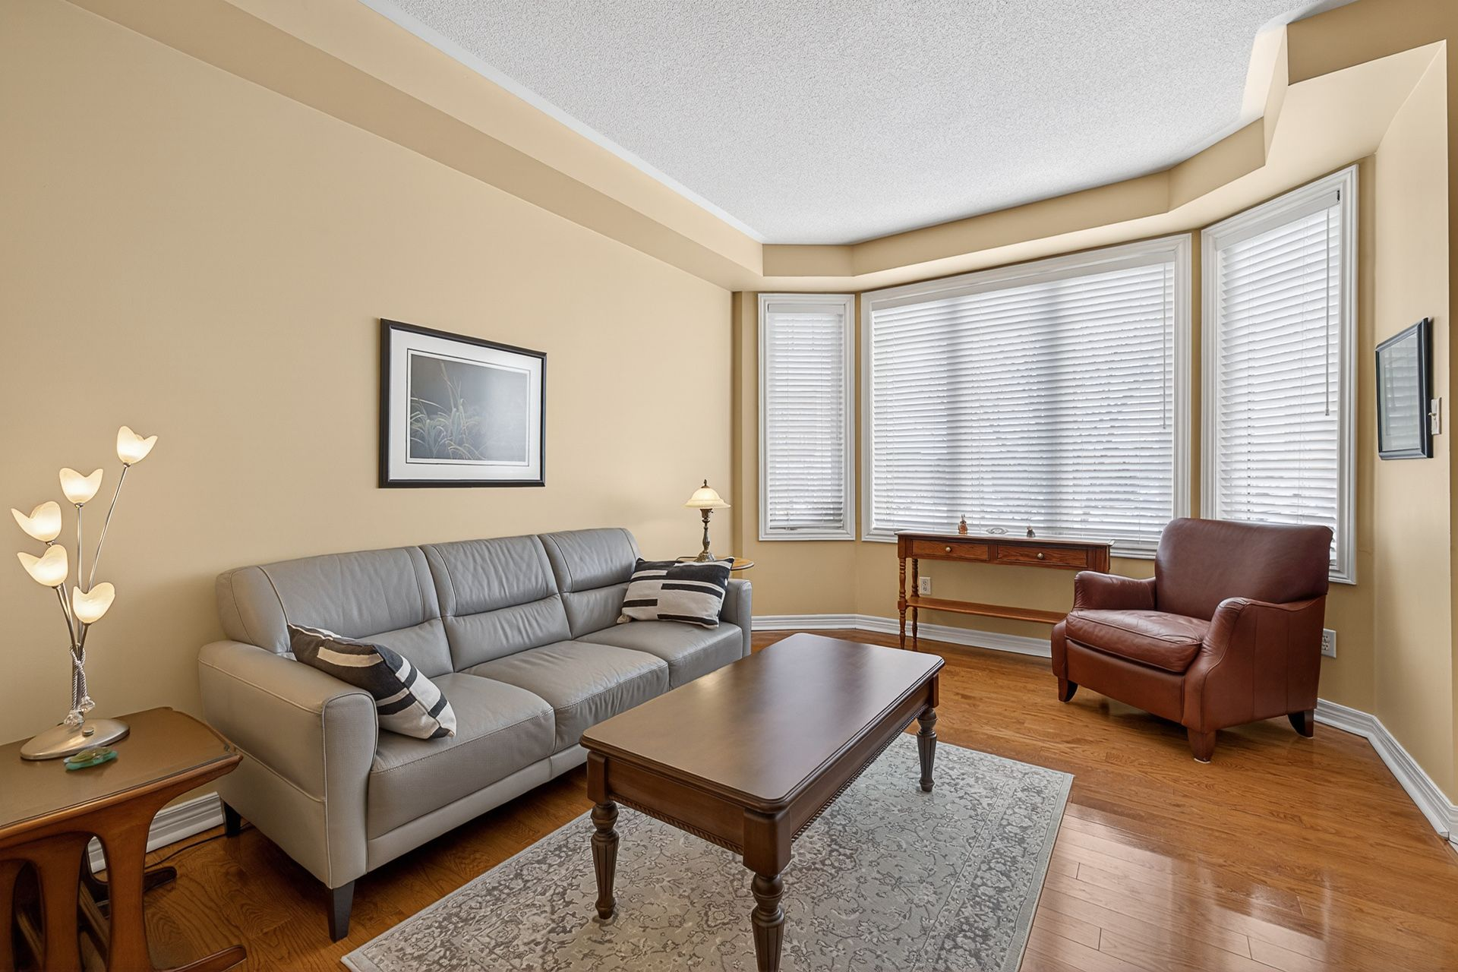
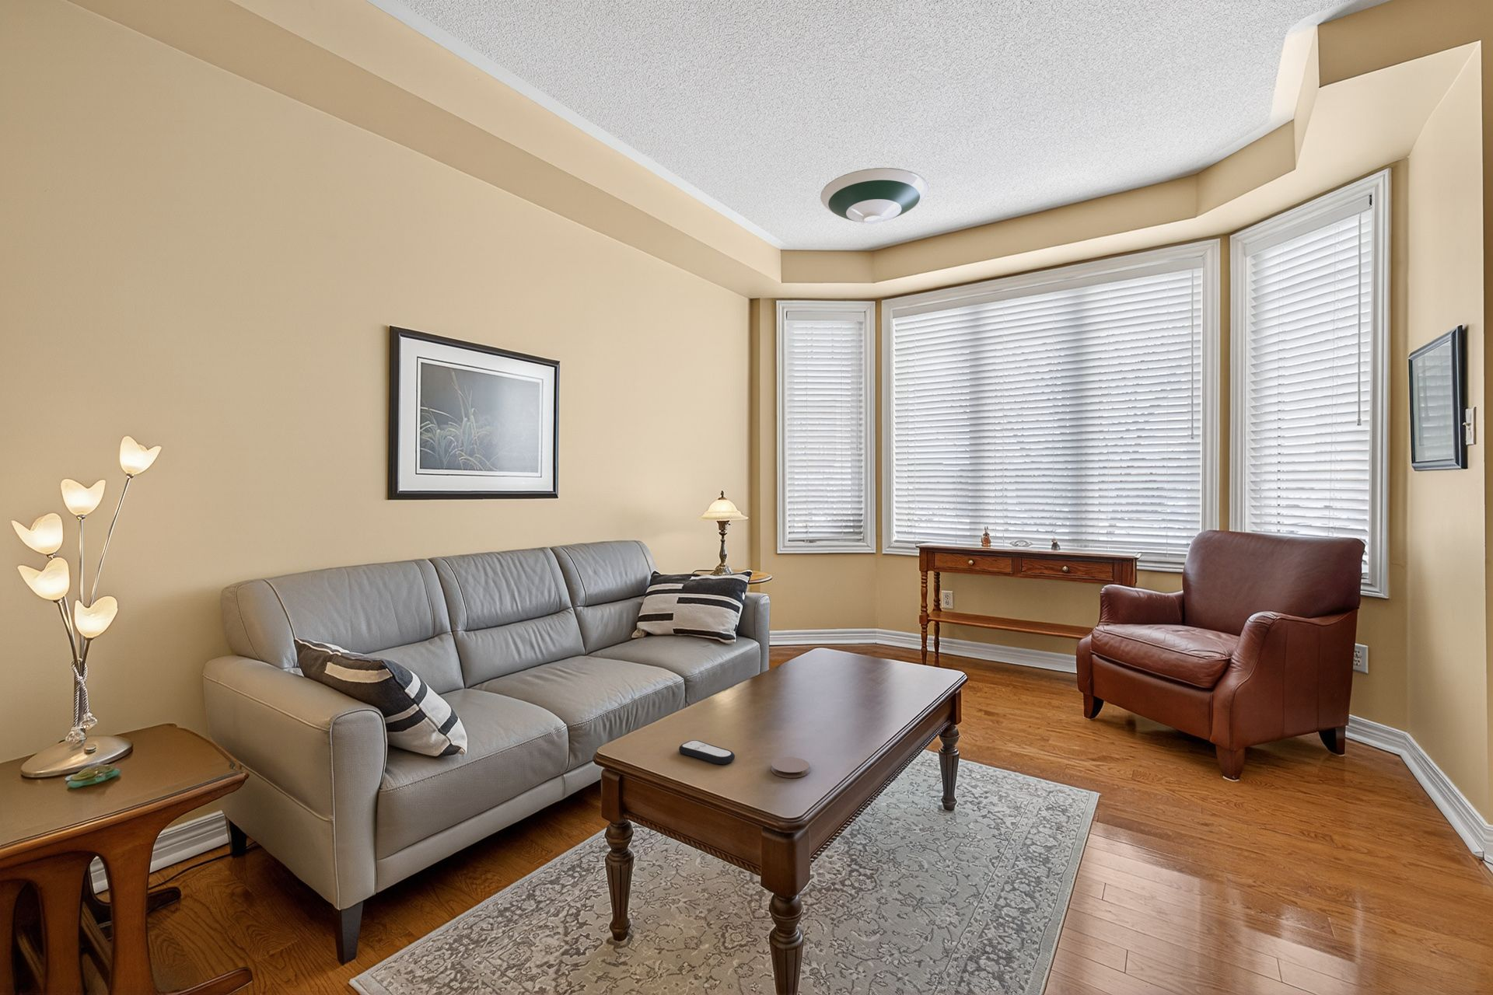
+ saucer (873, 207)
+ remote control (707, 752)
+ coaster (790, 766)
